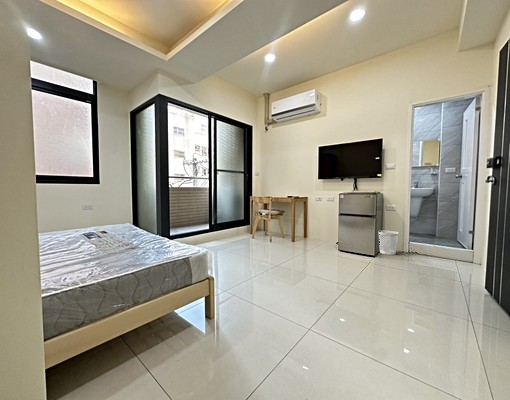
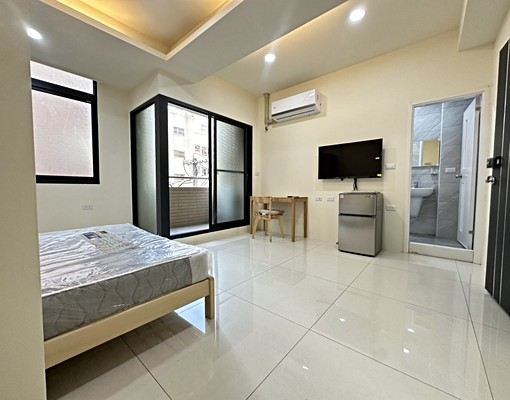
- wastebasket (388, 242)
